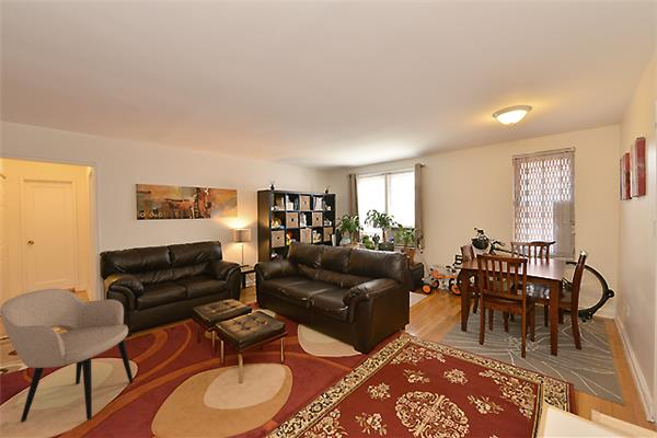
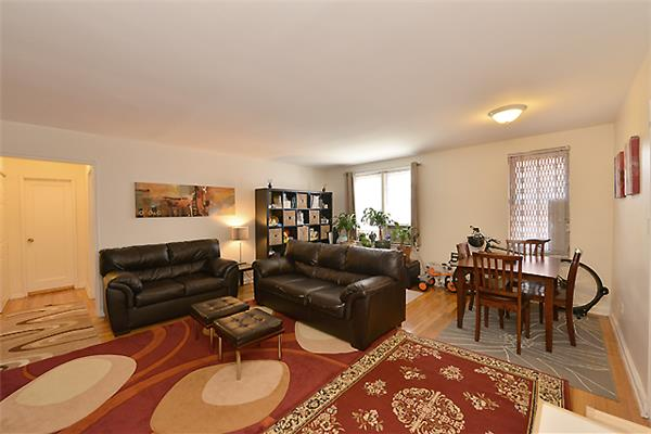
- armchair (71, 345)
